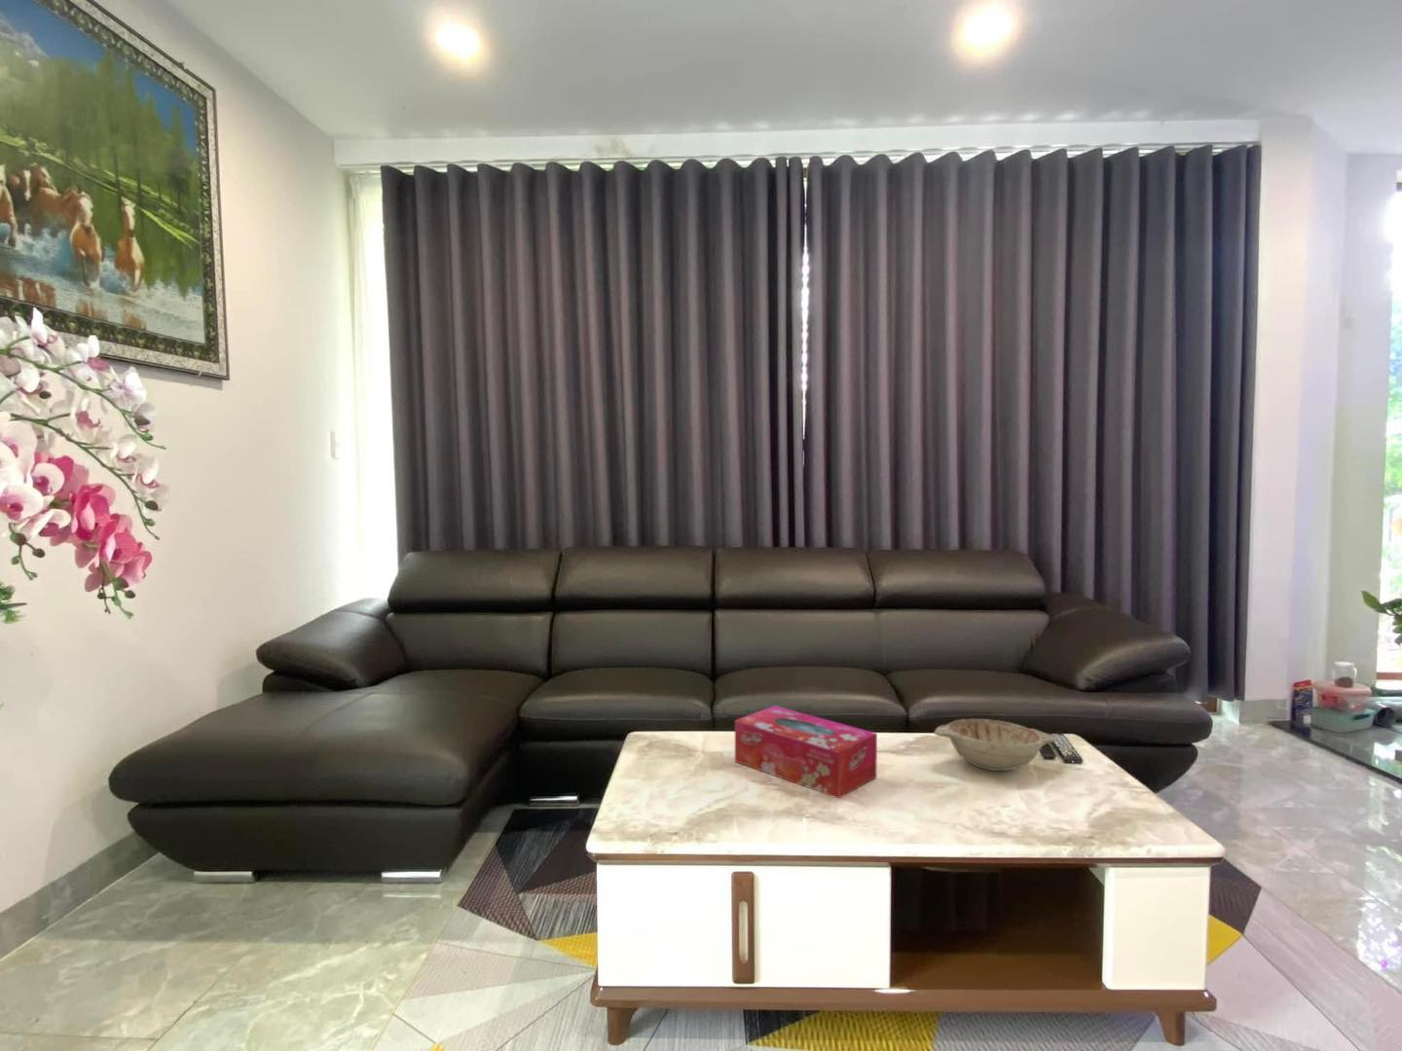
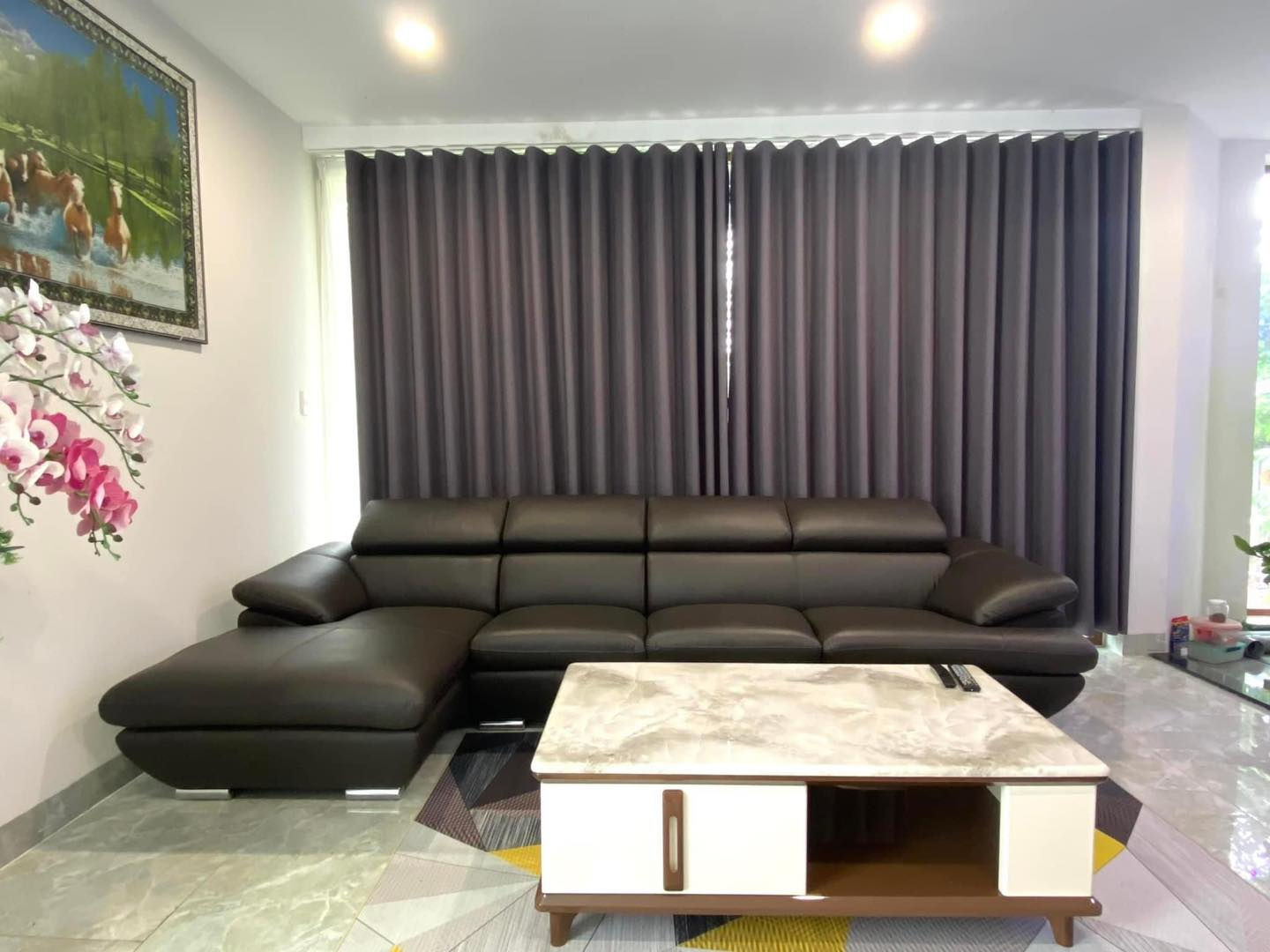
- tissue box (804, 747)
- decorative bowl (994, 746)
